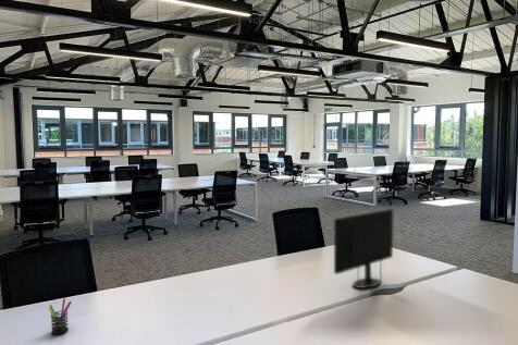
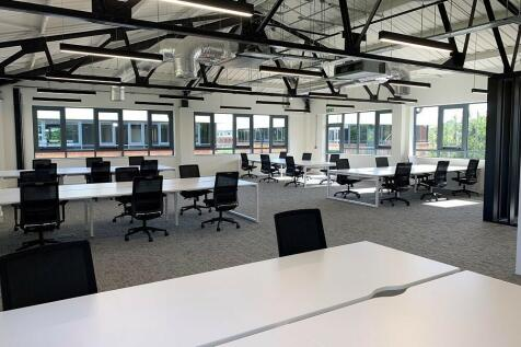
- computer monitor (366, 248)
- pen holder (58, 315)
